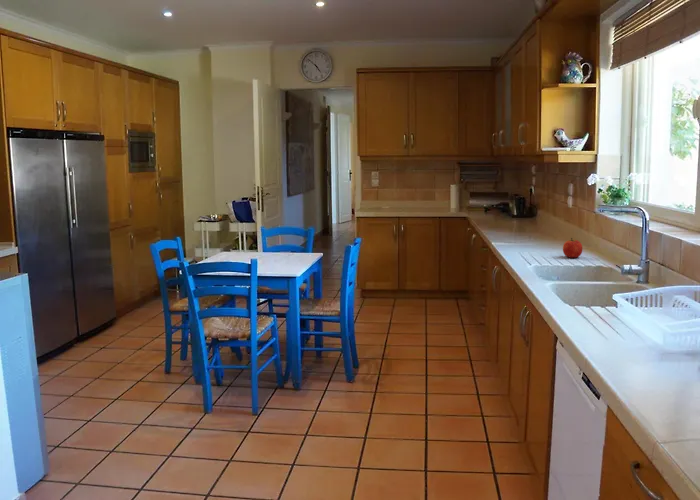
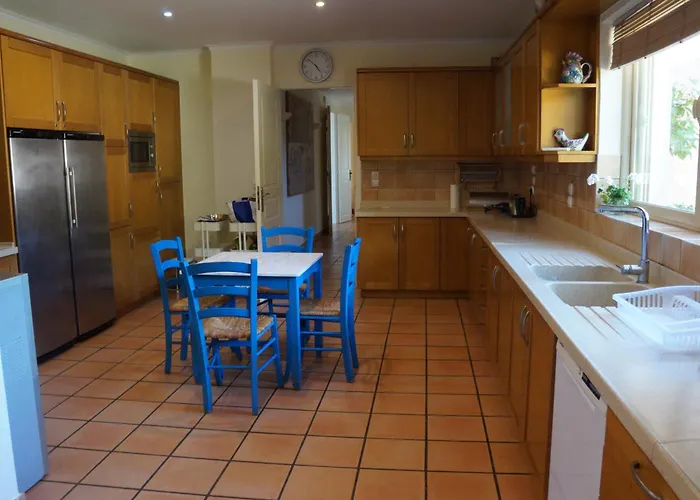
- apple (572, 247)
